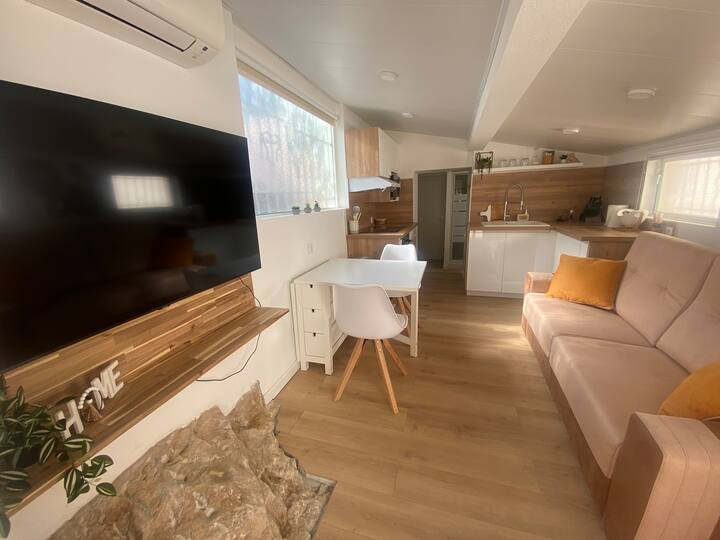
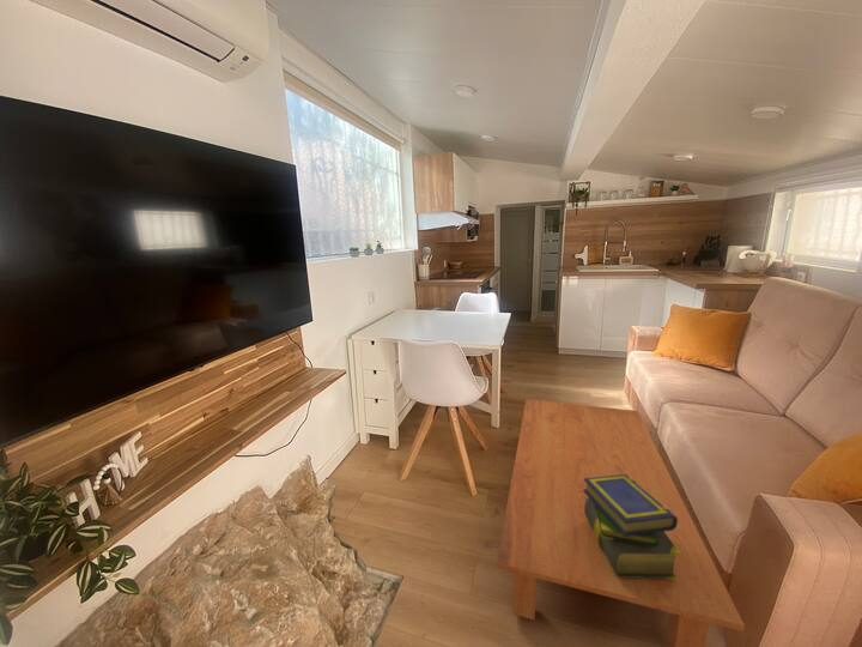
+ stack of books (624, 519)
+ coffee table (585, 488)
